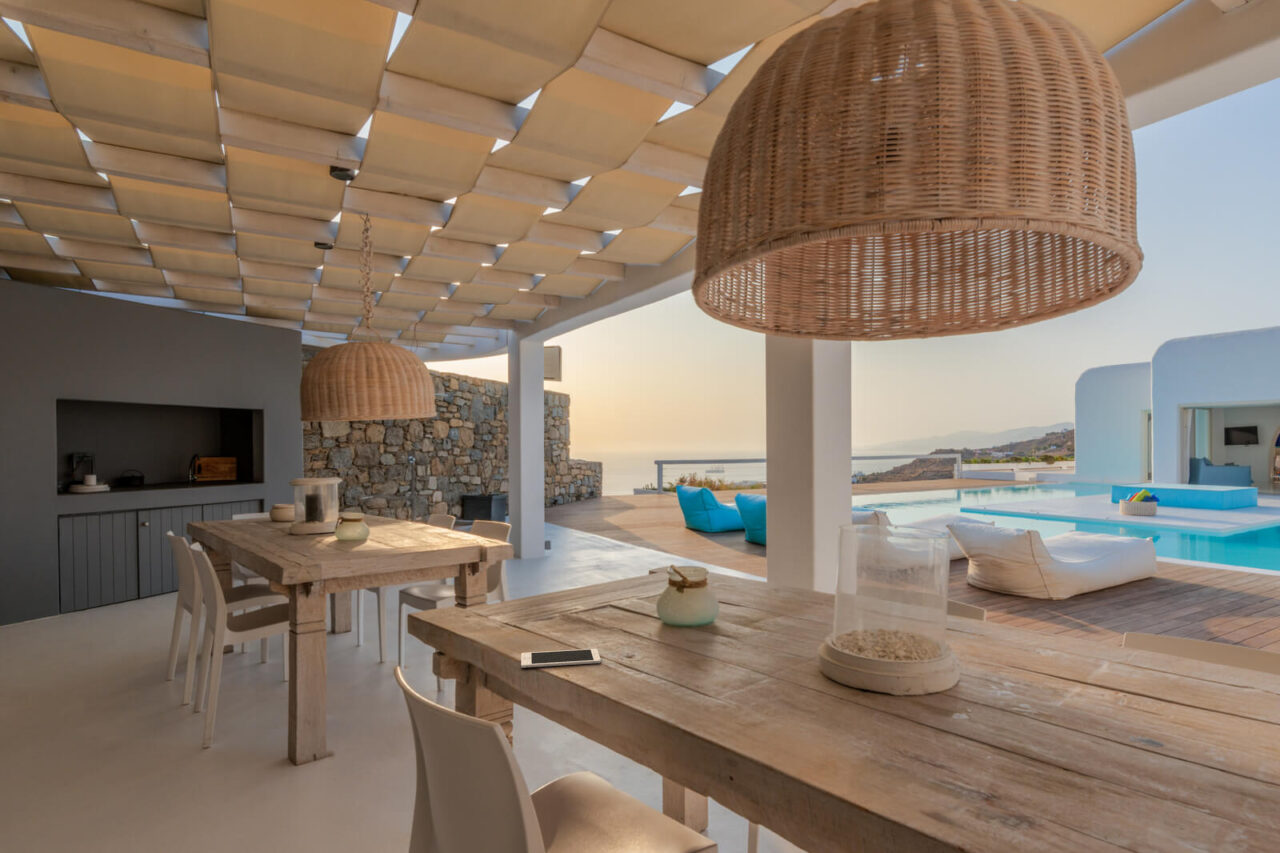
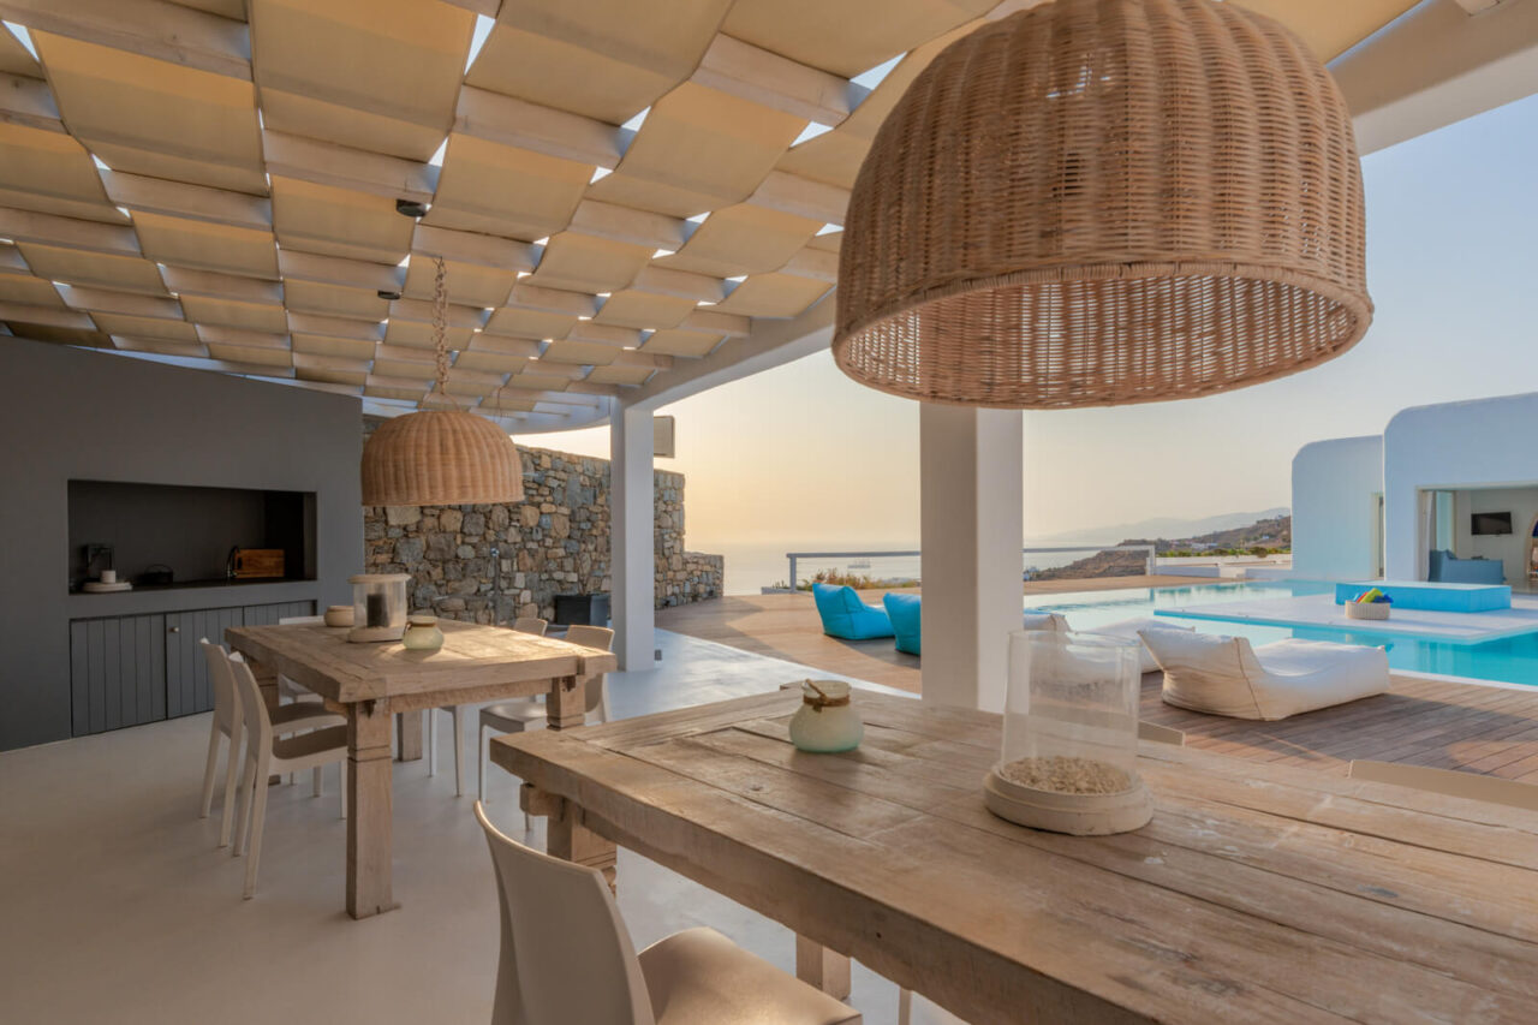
- cell phone (560, 657)
